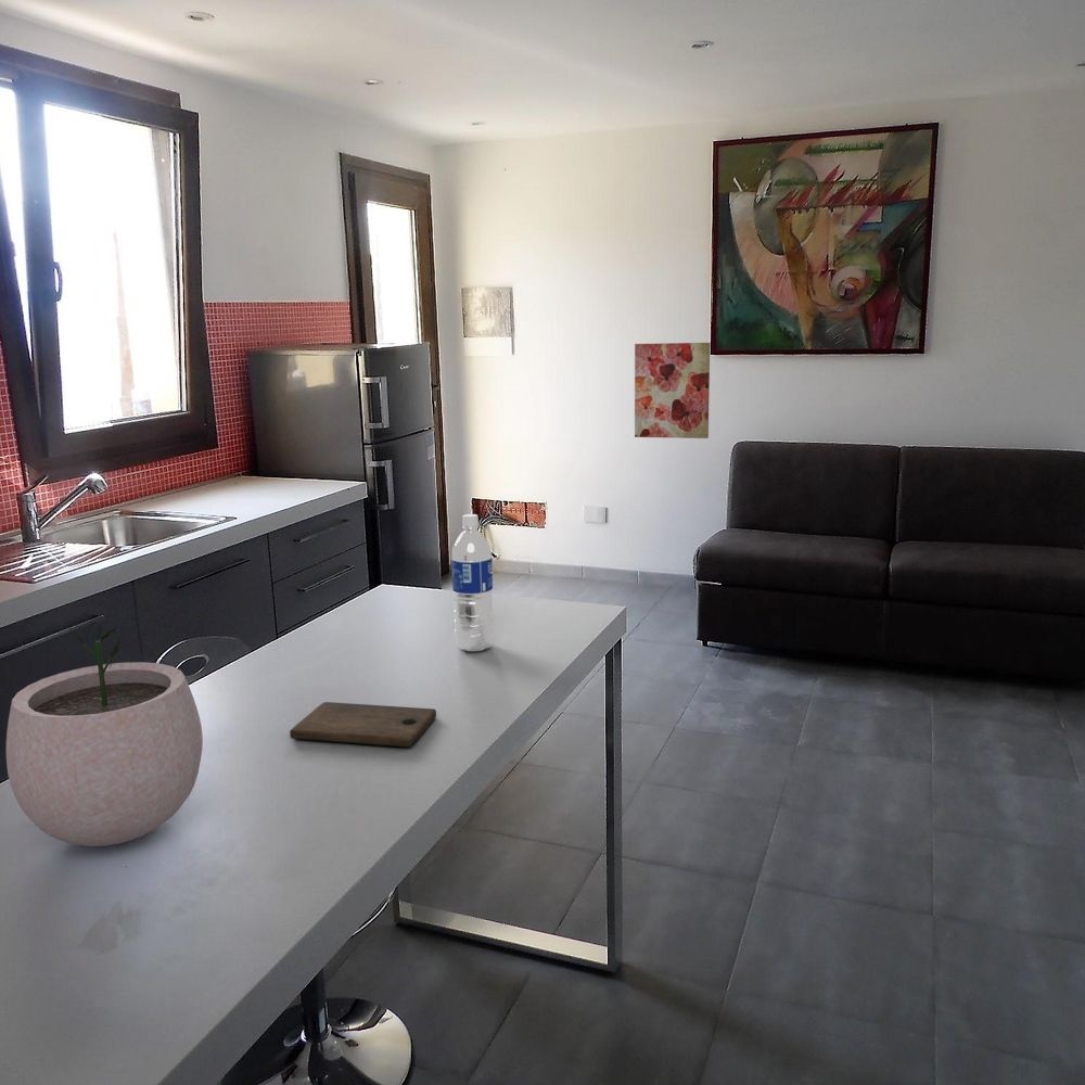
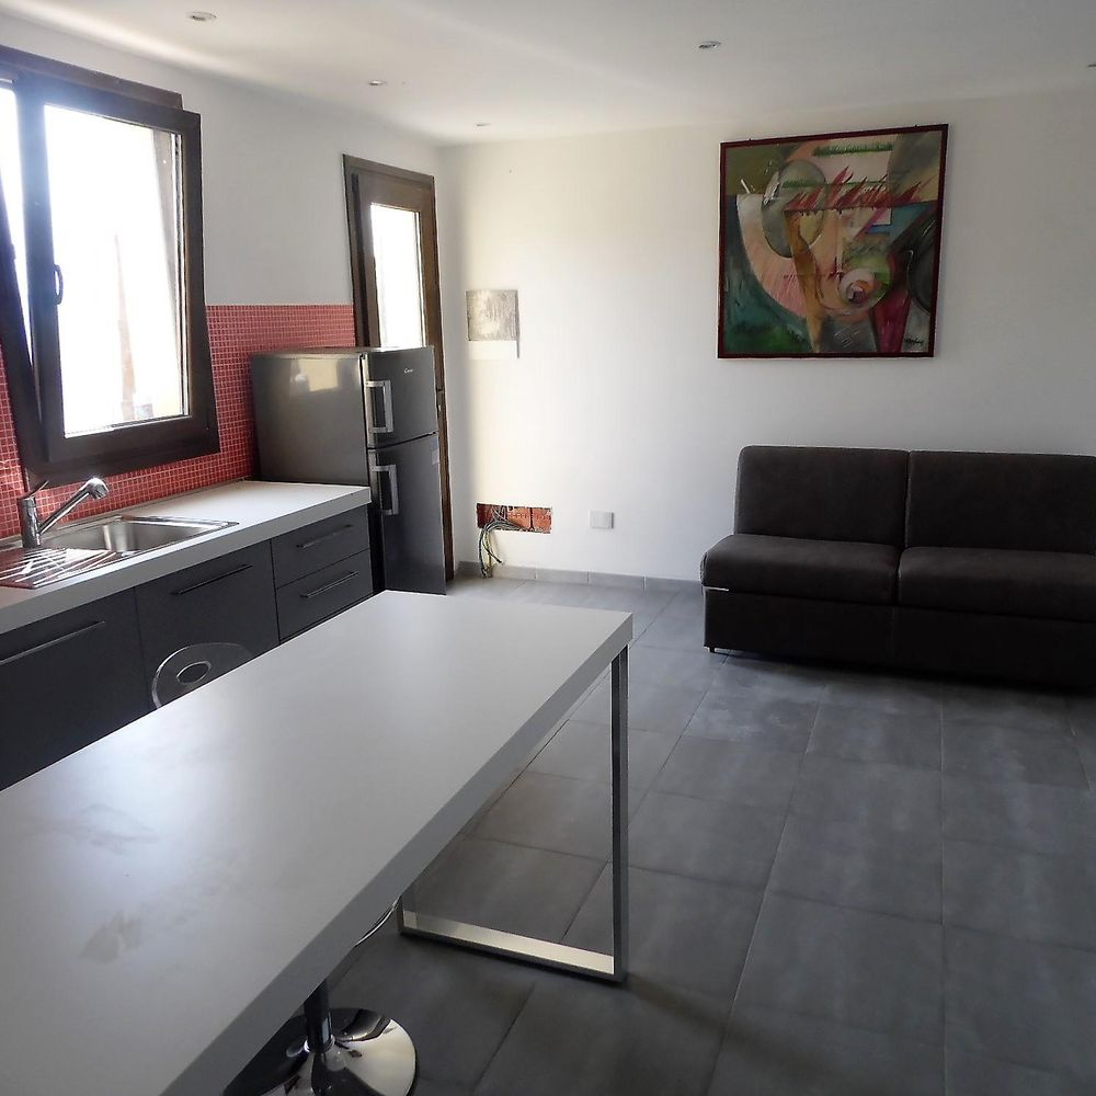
- water bottle (472, 582)
- plant pot (105, 728)
- cutting board (365, 723)
- wall art (671, 391)
